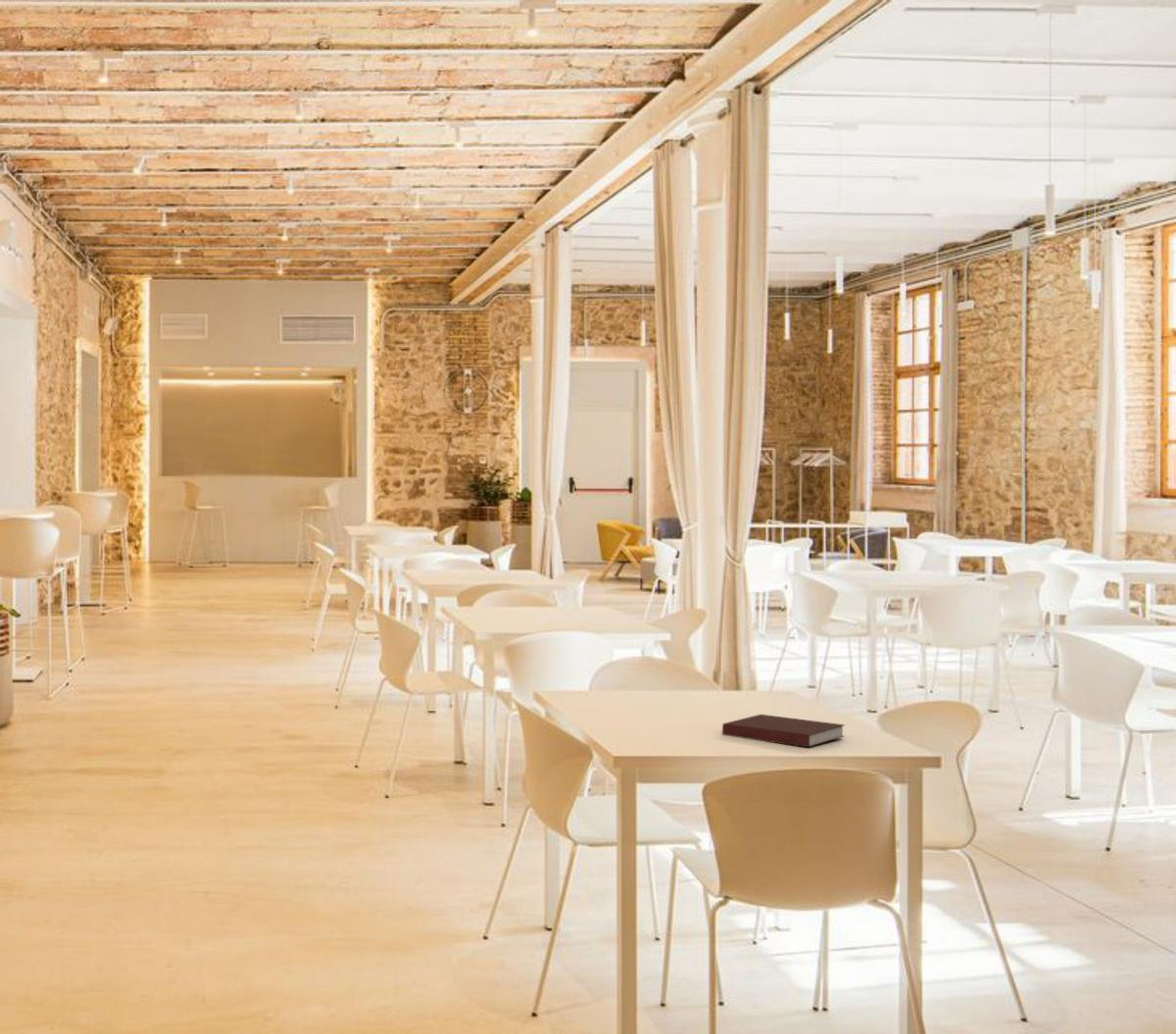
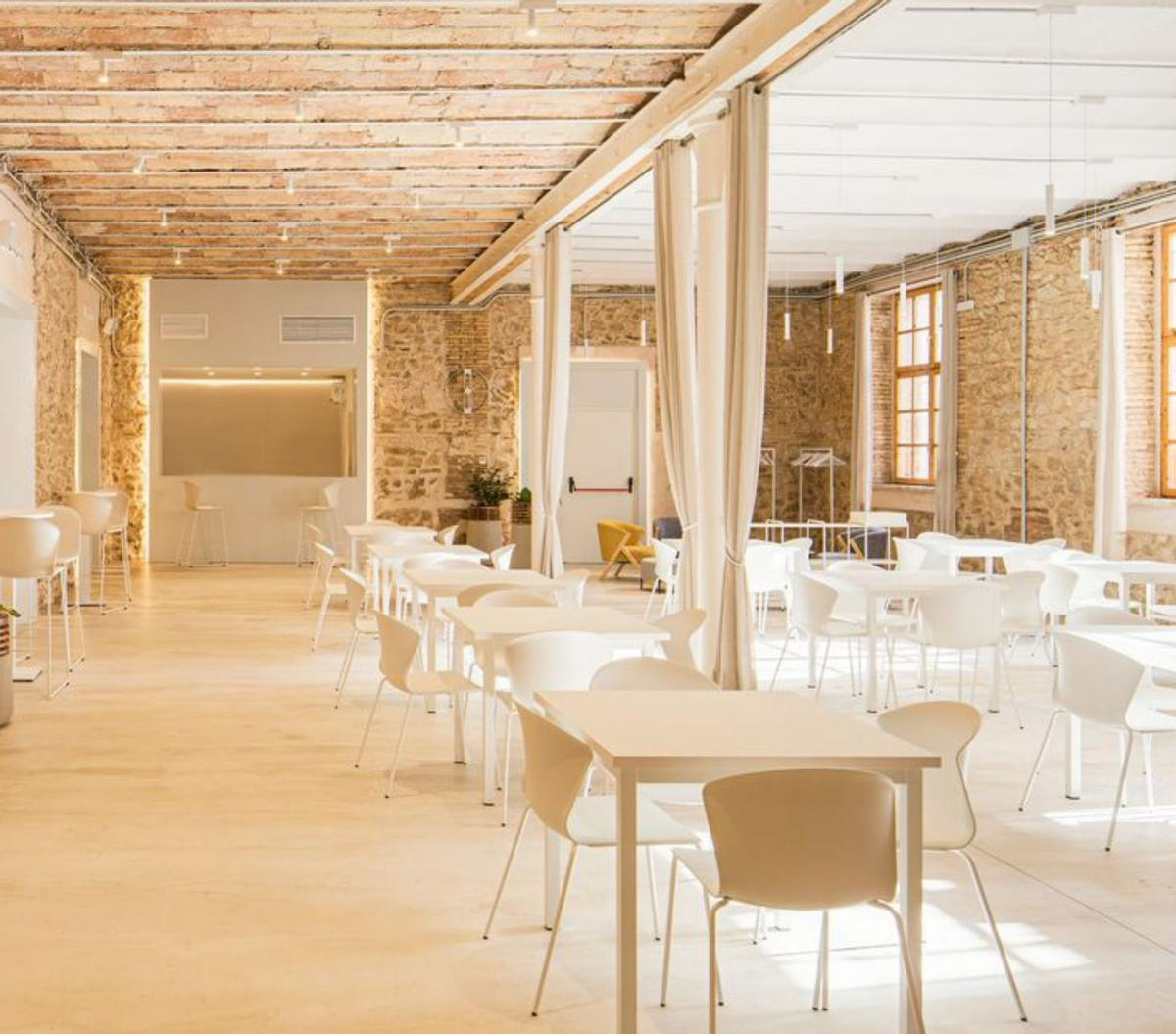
- notebook (783, 729)
